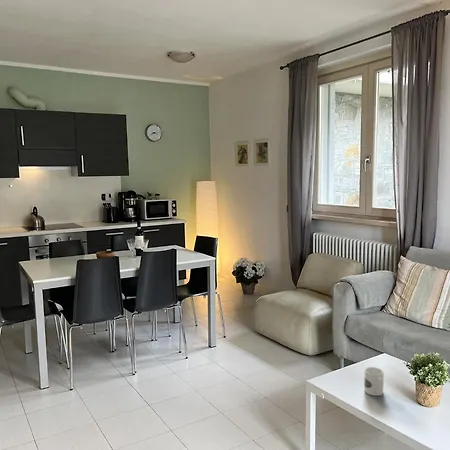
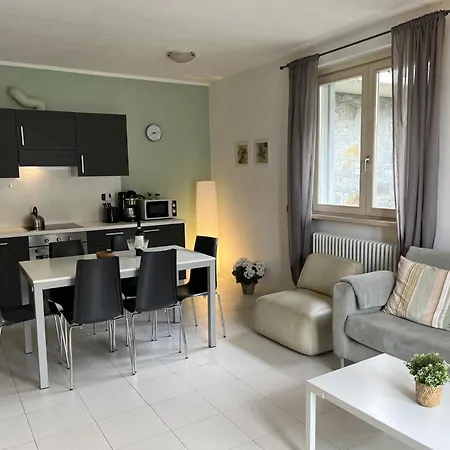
- mug (375, 382)
